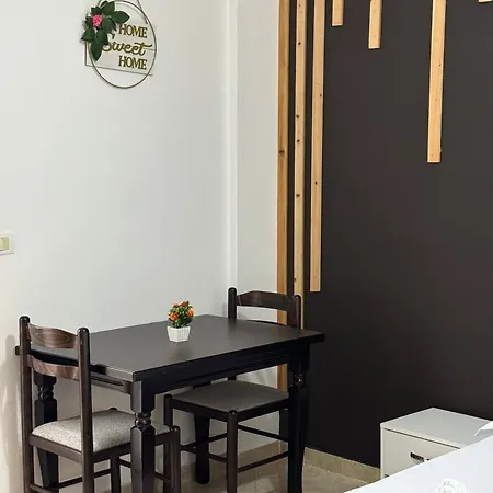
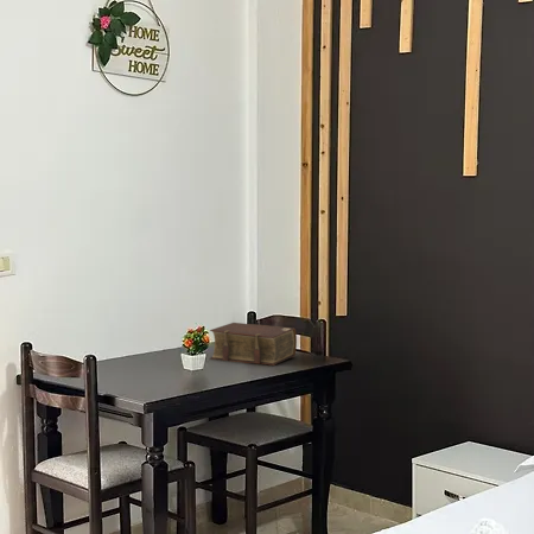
+ bible (253, 342)
